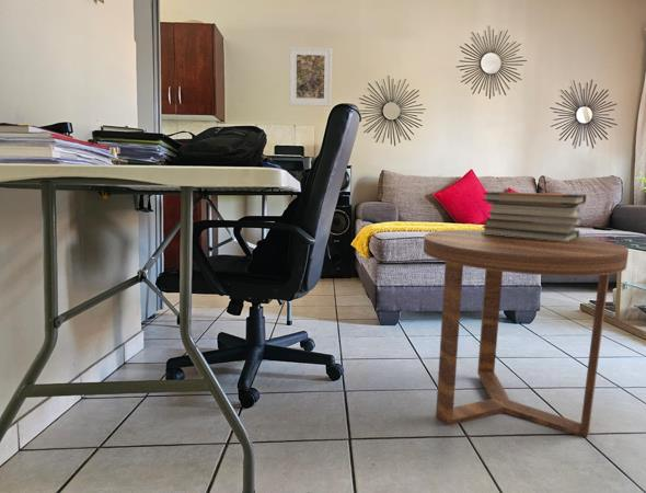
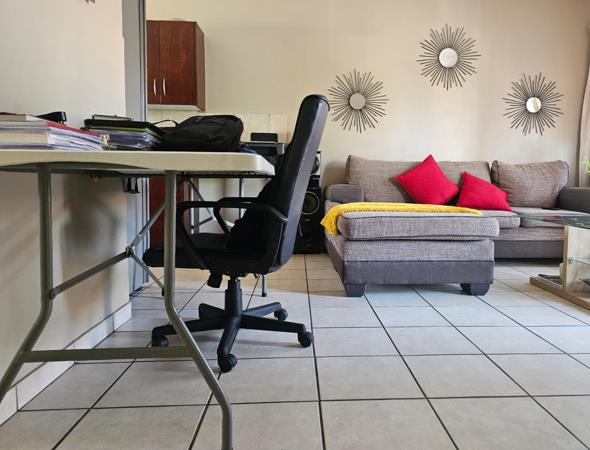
- book stack (532, 214)
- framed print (310, 77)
- side table (497, 325)
